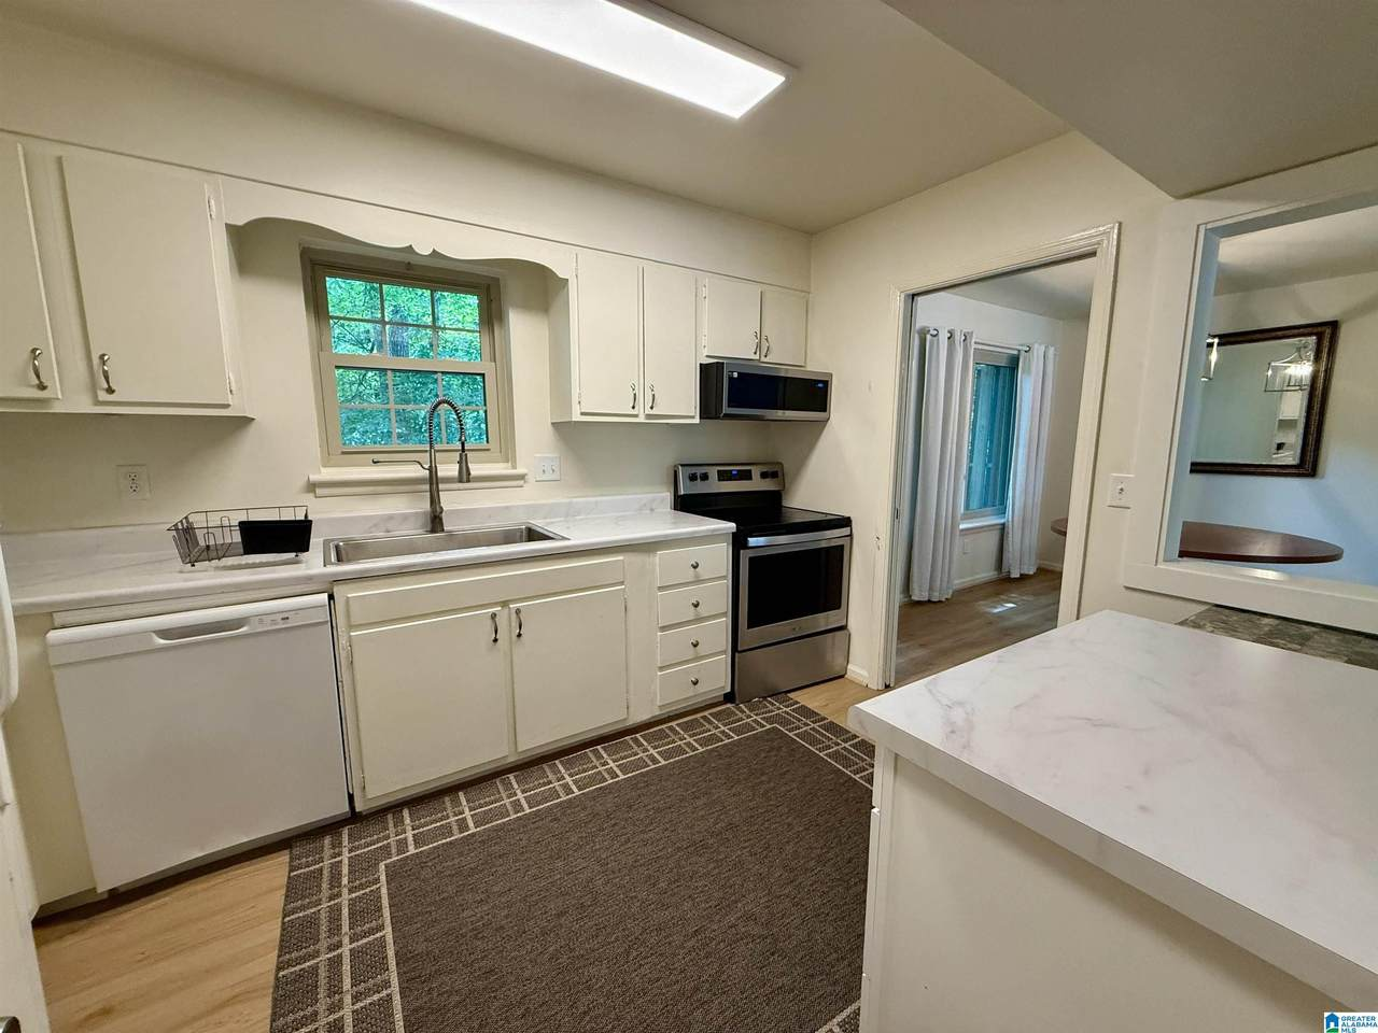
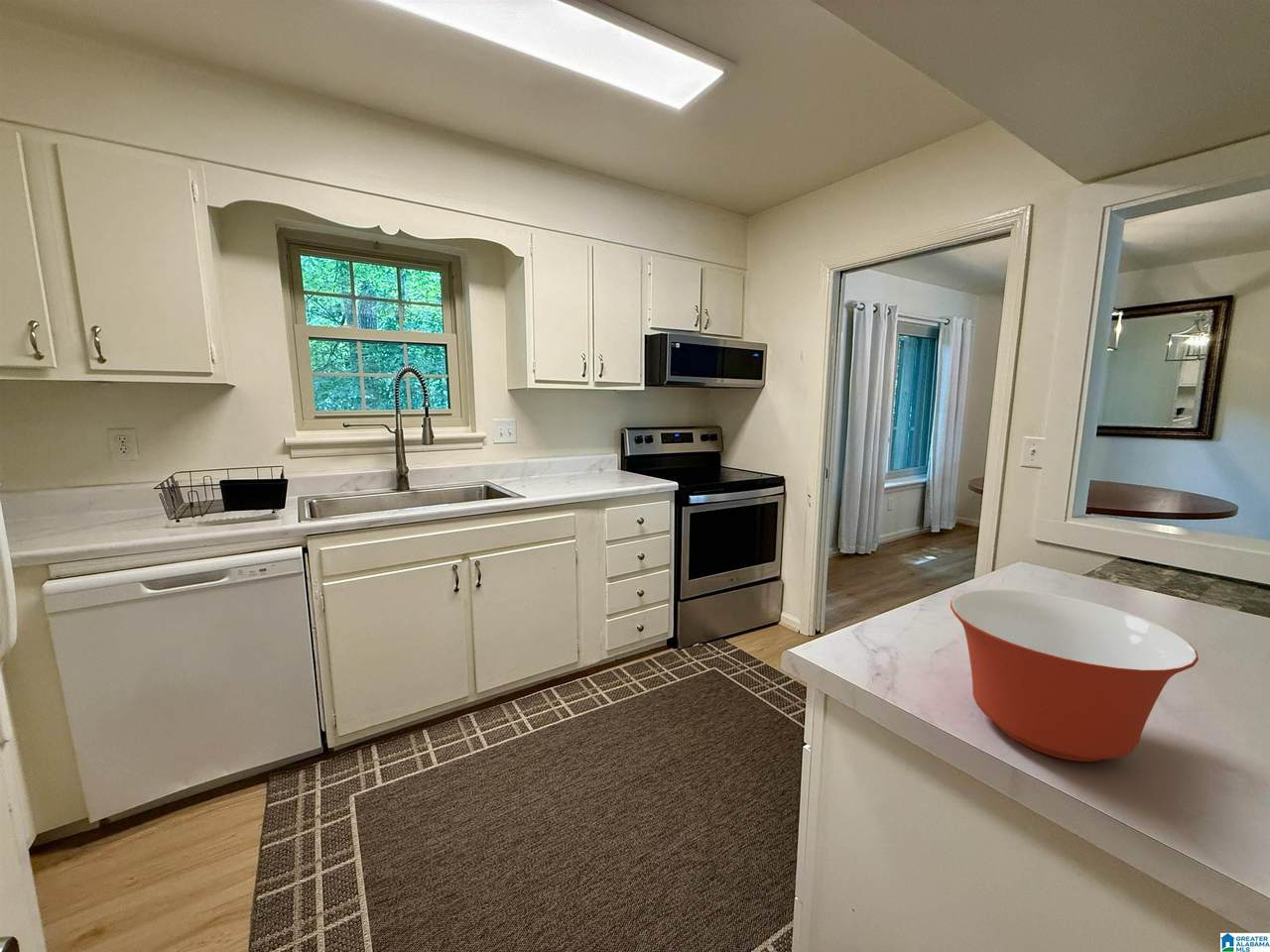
+ mixing bowl (1053, 676)
